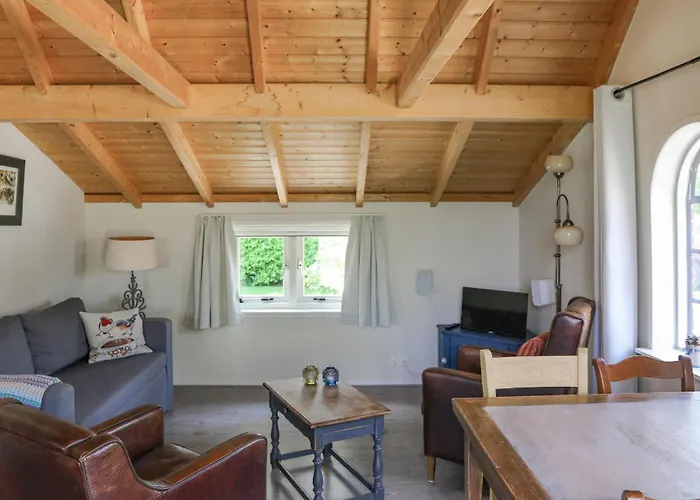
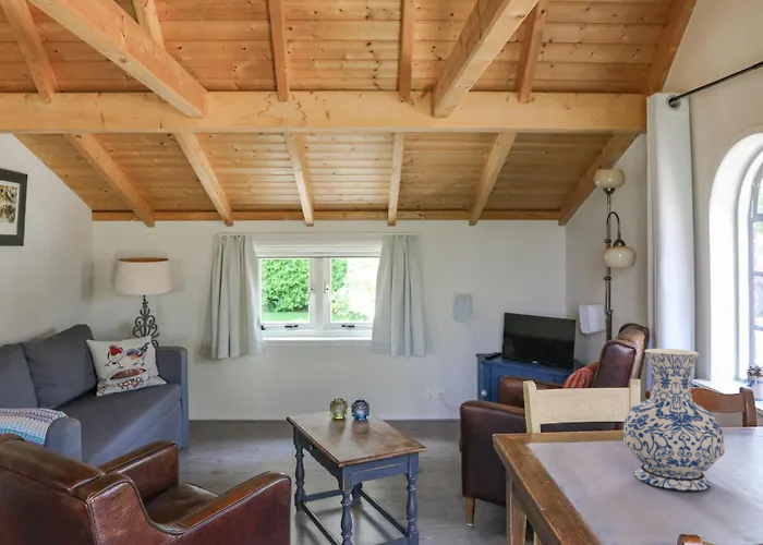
+ vase (671, 414)
